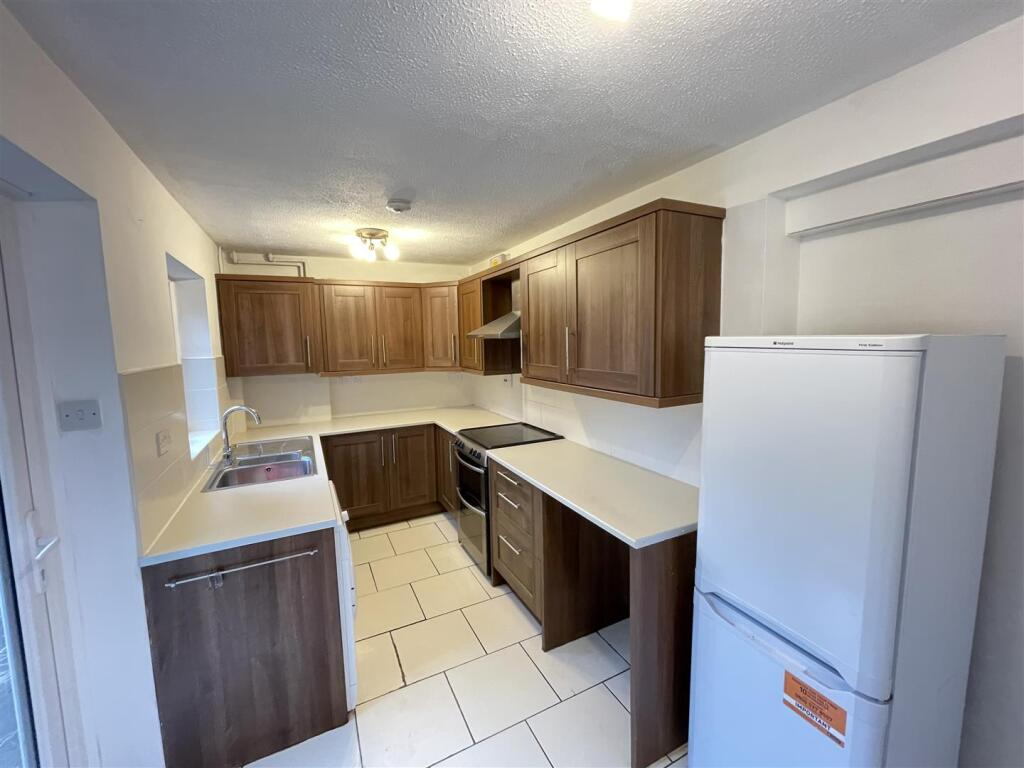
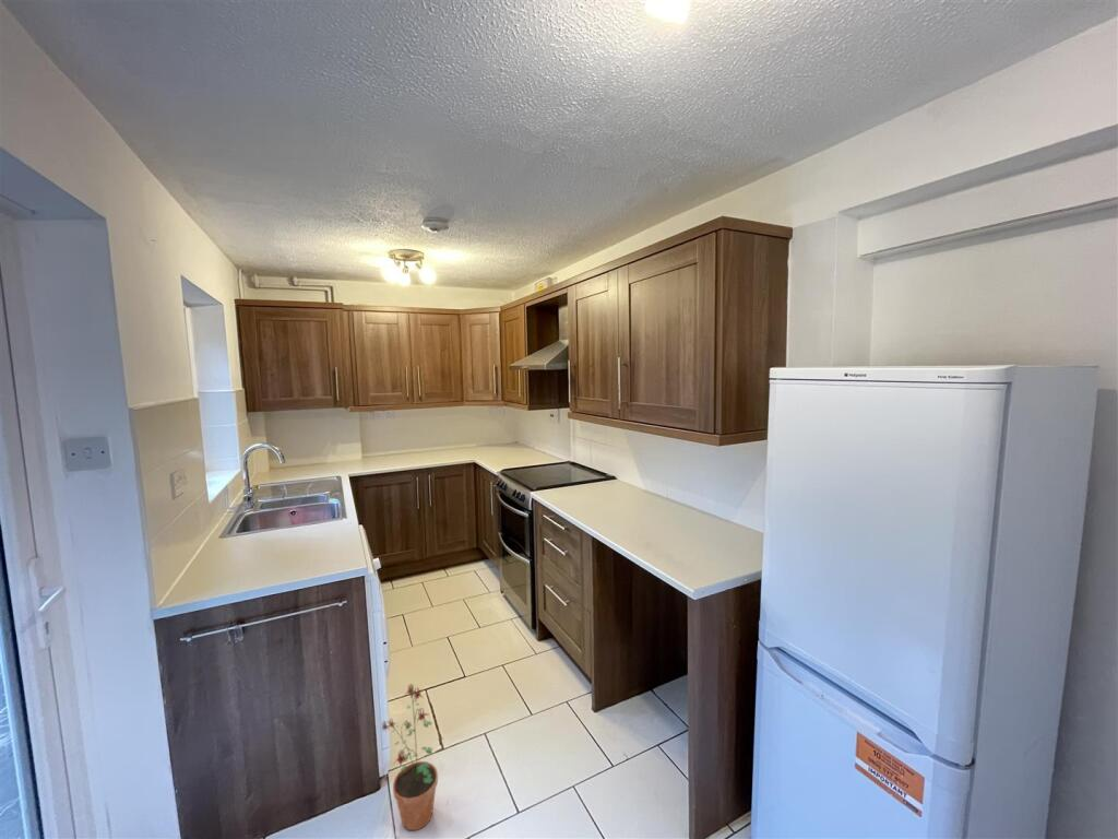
+ potted plant (411, 759)
